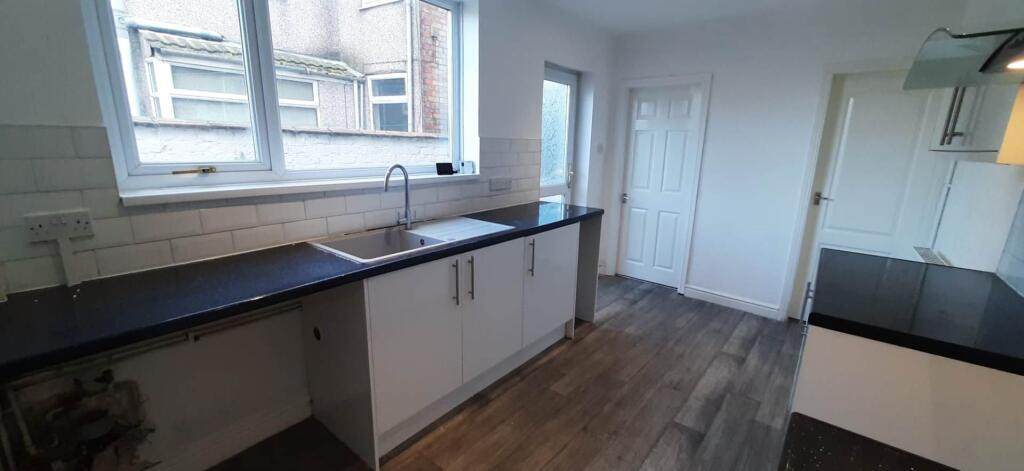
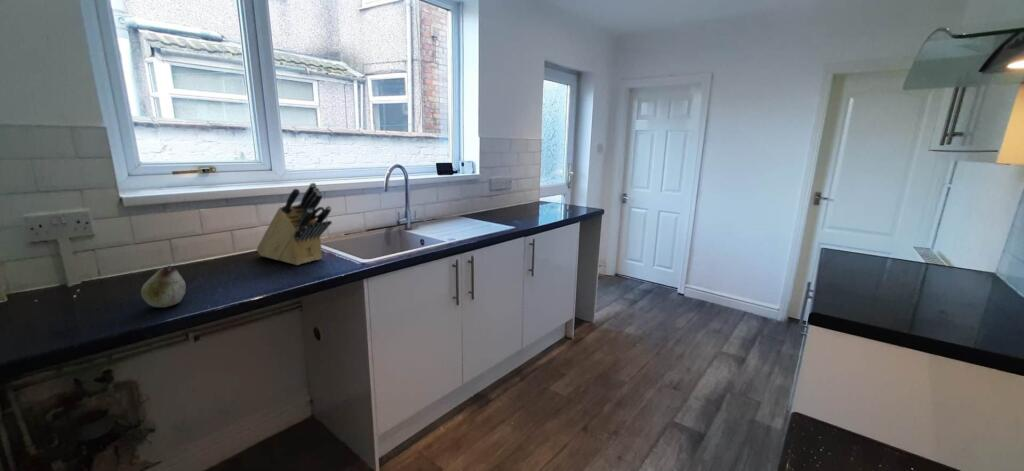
+ fruit (163, 285)
+ knife block (292, 221)
